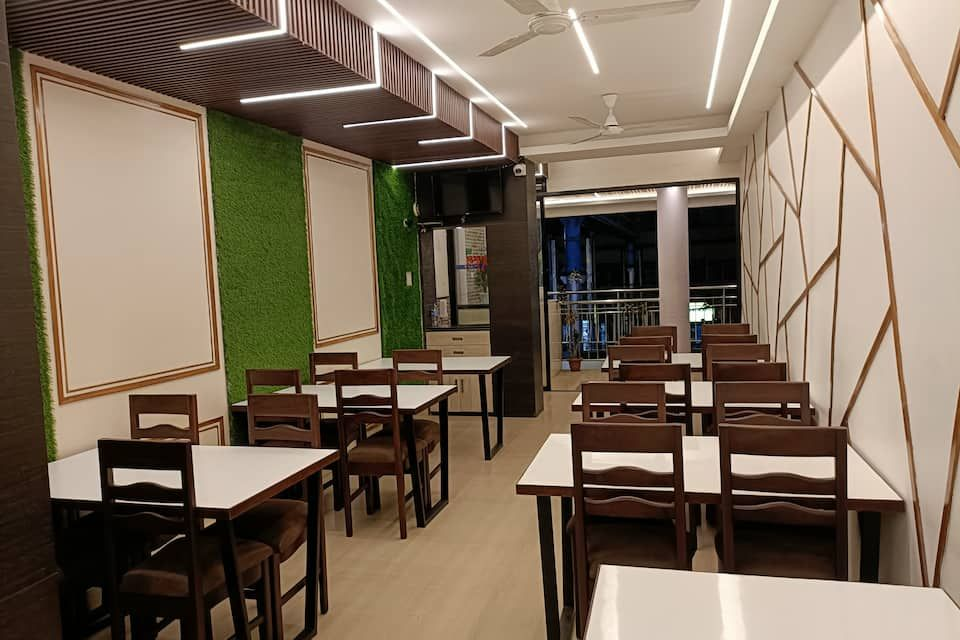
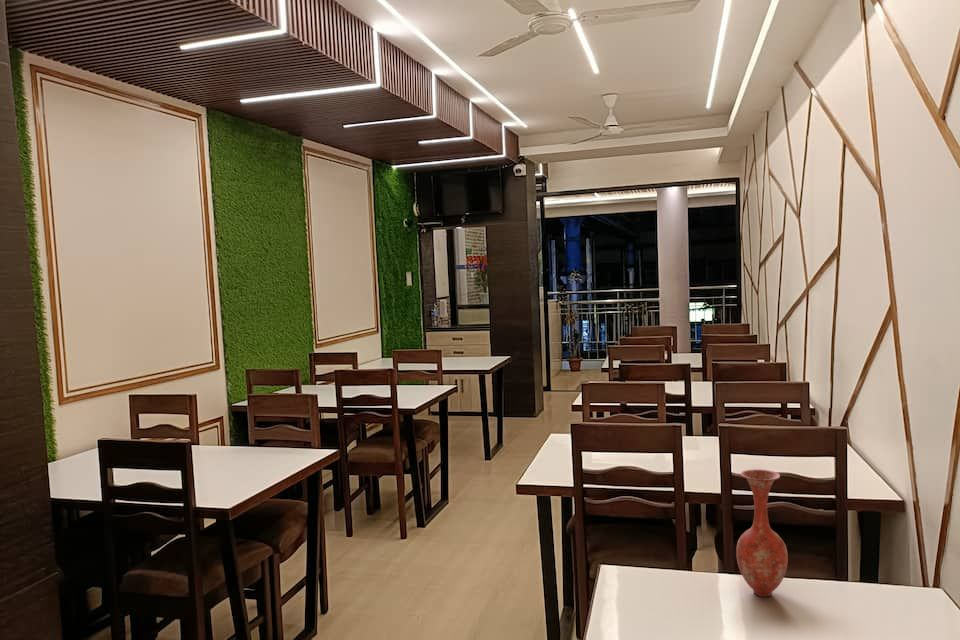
+ vase (761, 533)
